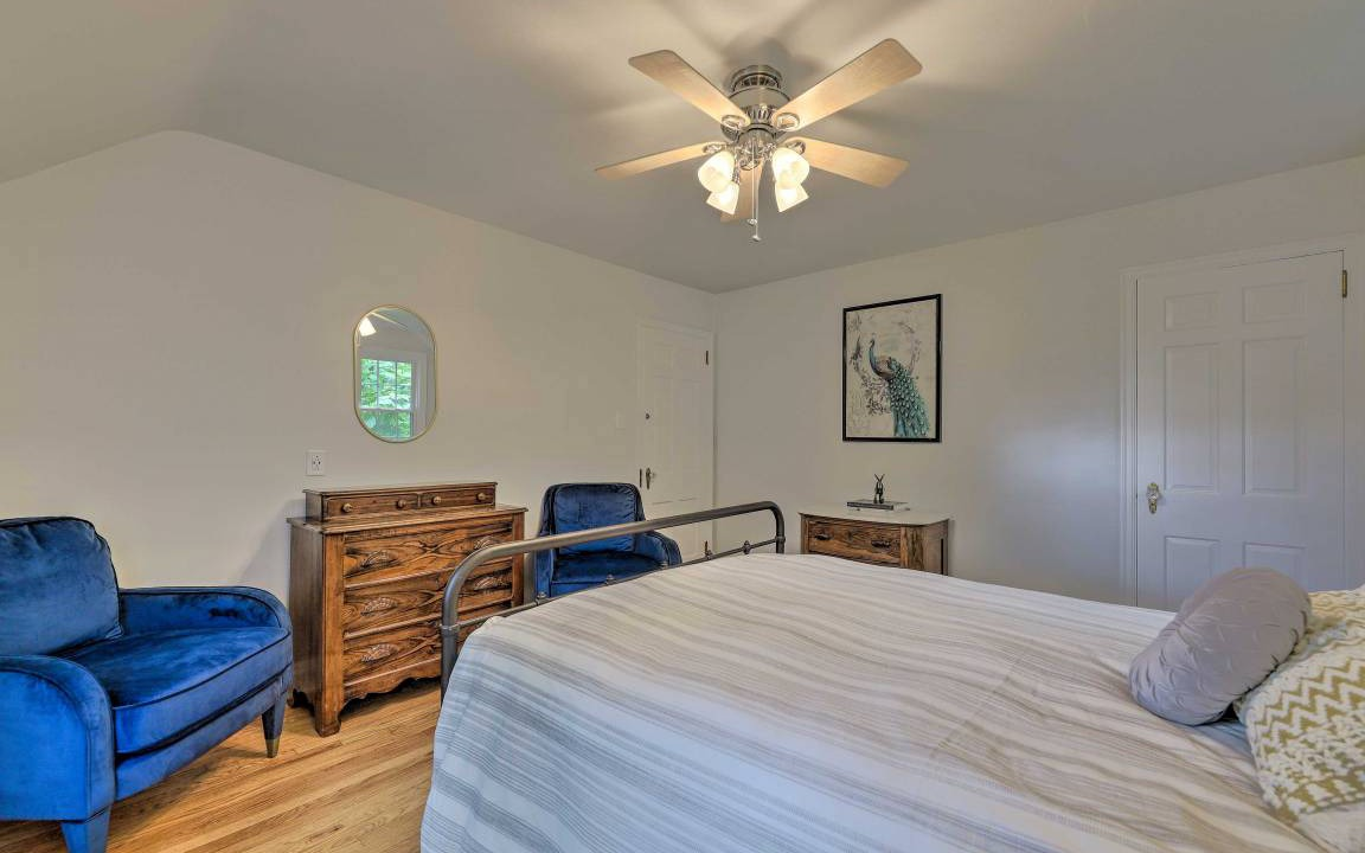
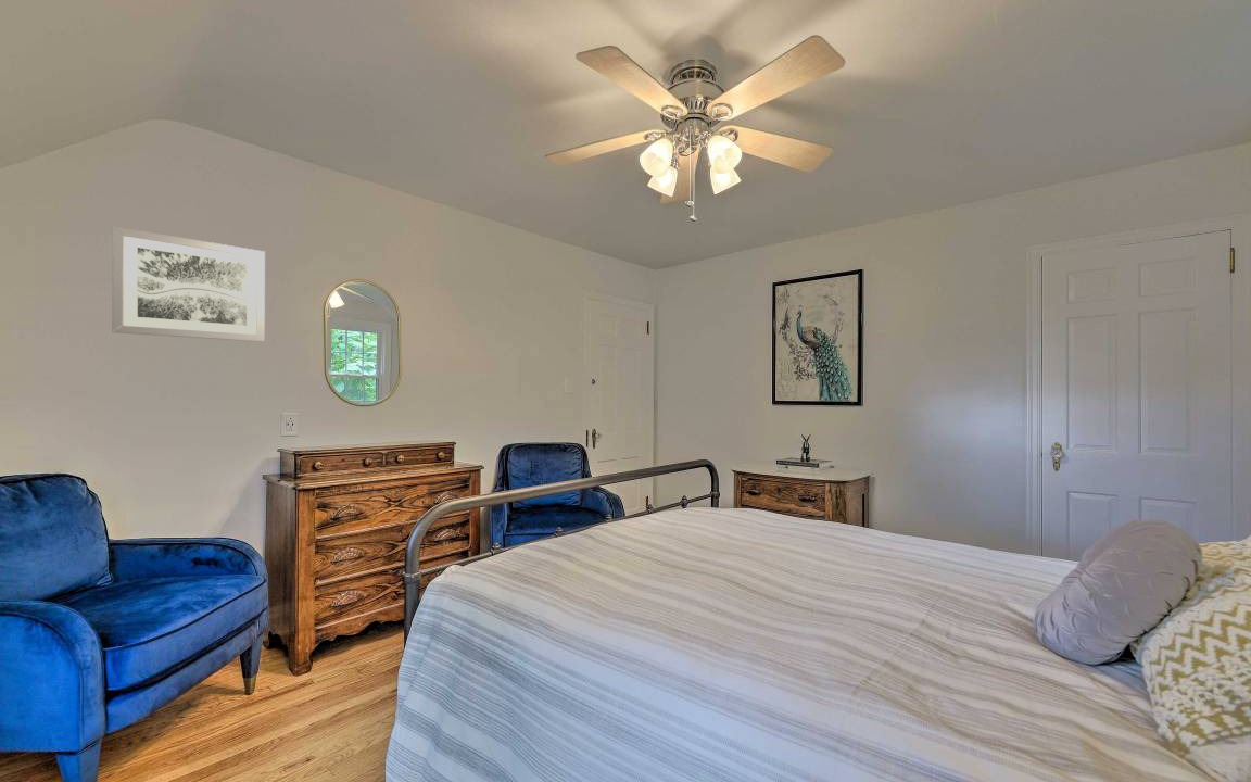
+ wall art (194, 289)
